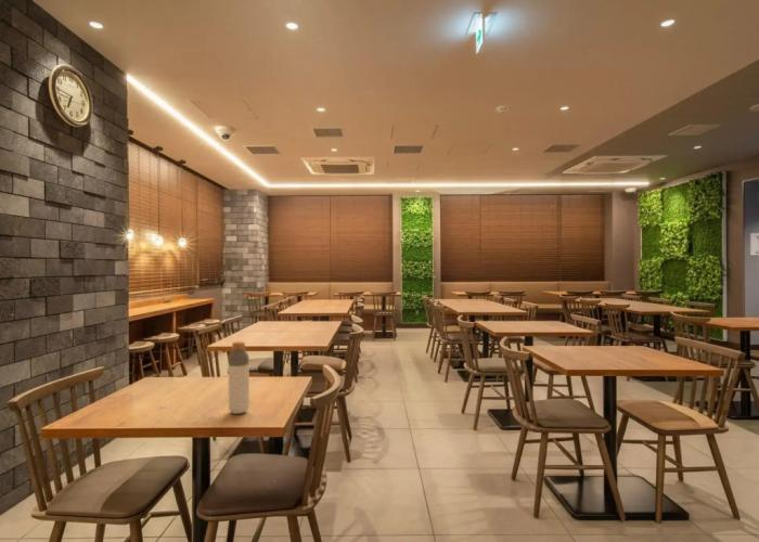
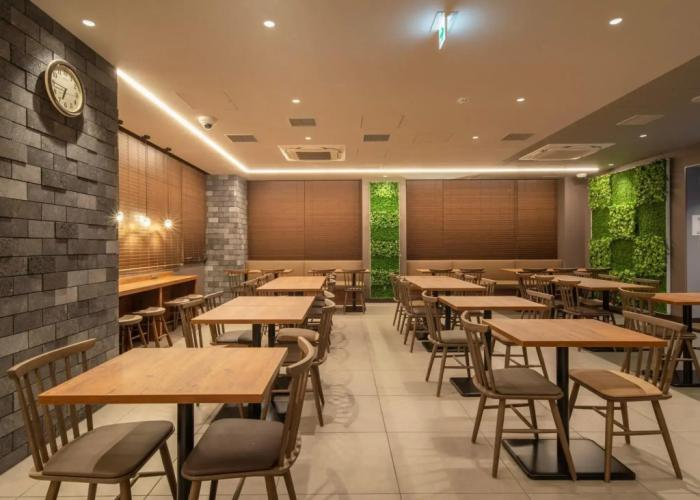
- bottle (239, 376)
